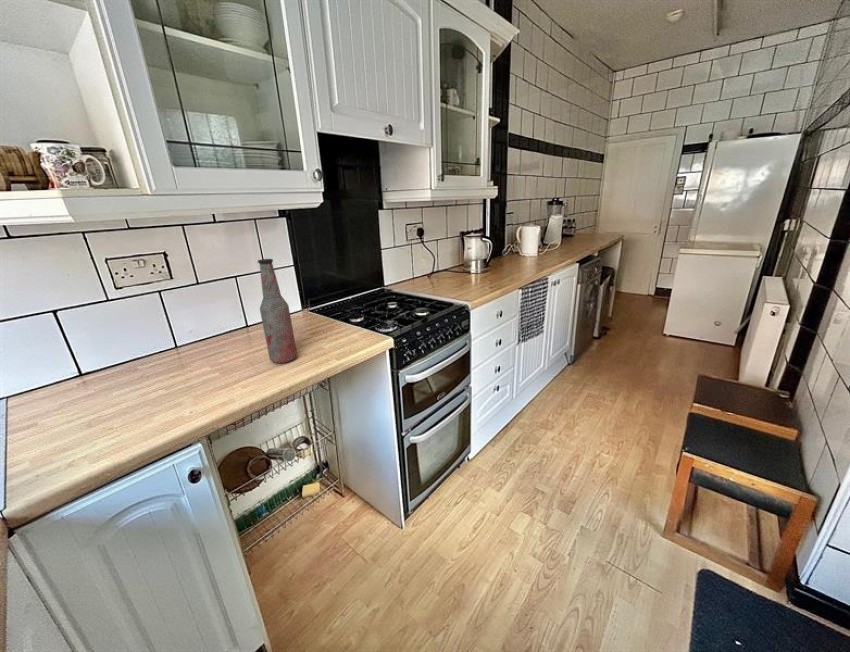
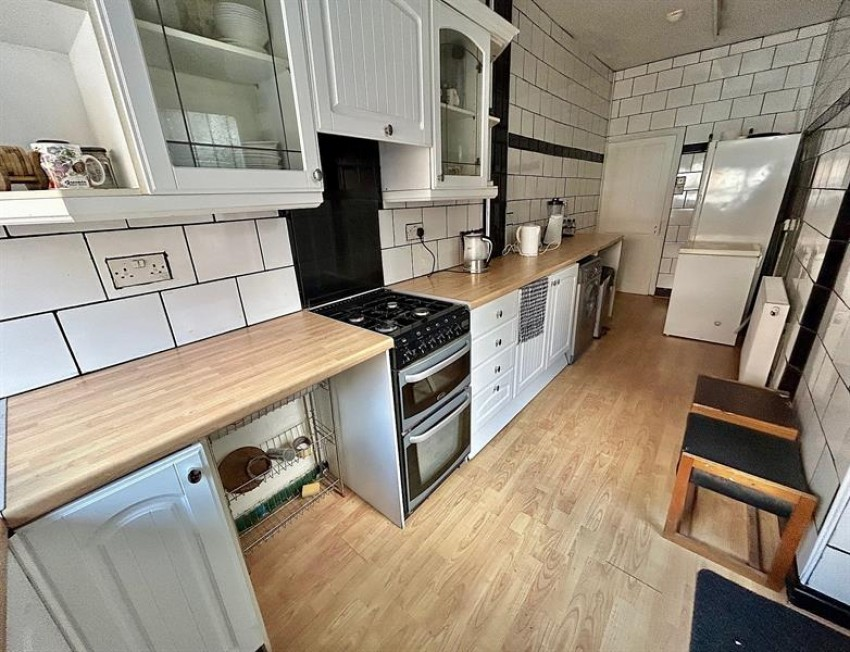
- bottle (275, 312)
